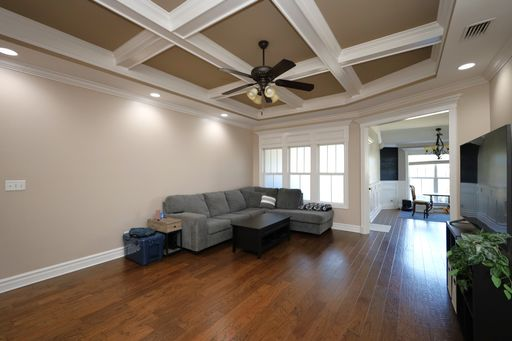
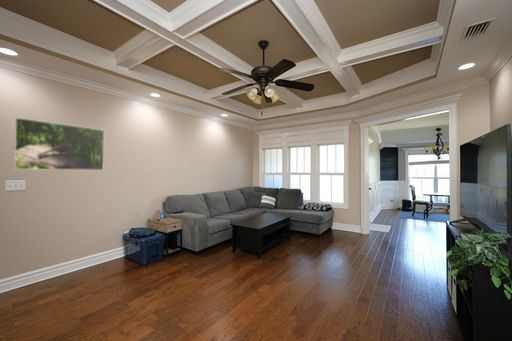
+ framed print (64, 147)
